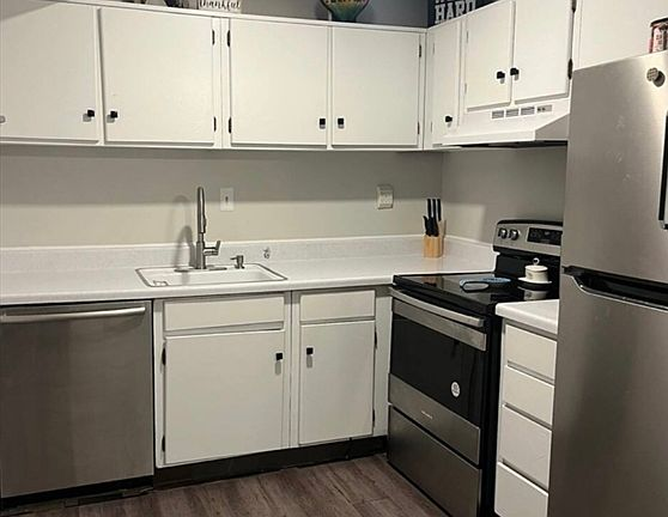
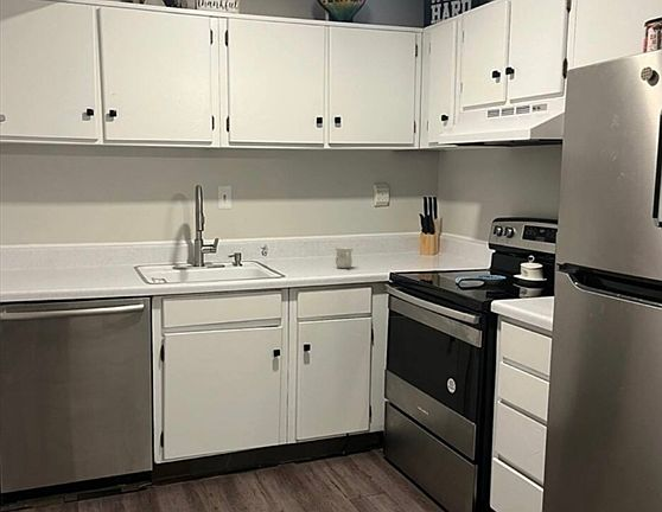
+ mug (344, 257)
